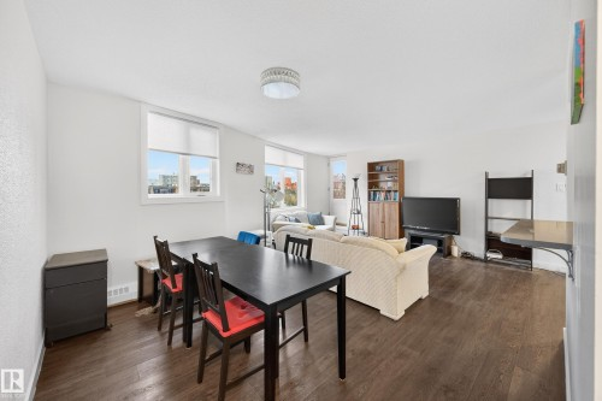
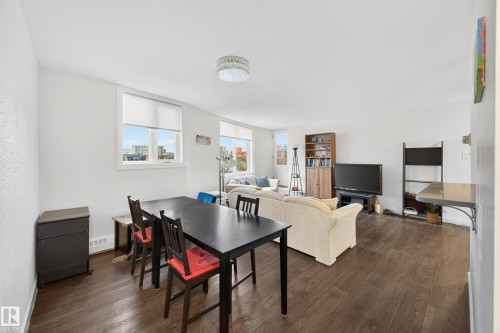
+ house plant (432, 210)
